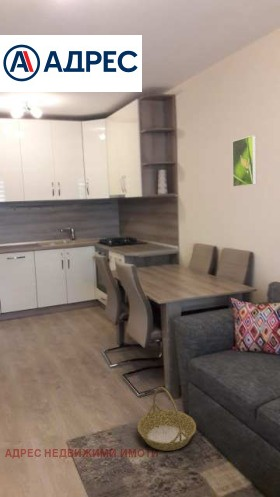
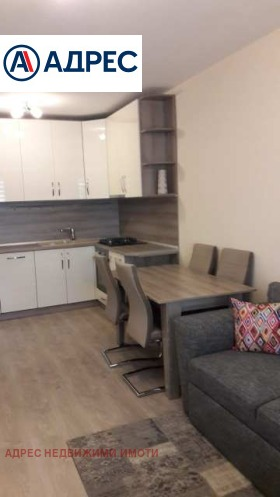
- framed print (243, 162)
- basket (166, 413)
